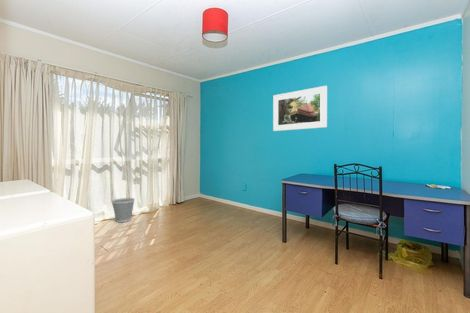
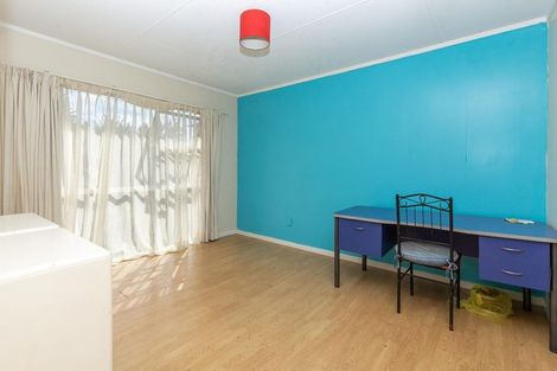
- wastebasket (123, 210)
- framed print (298, 110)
